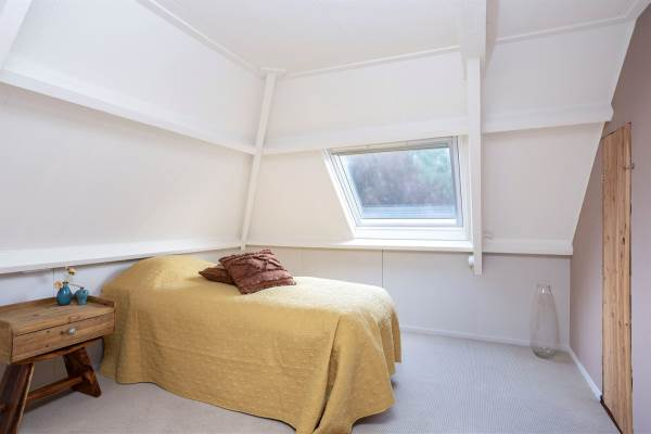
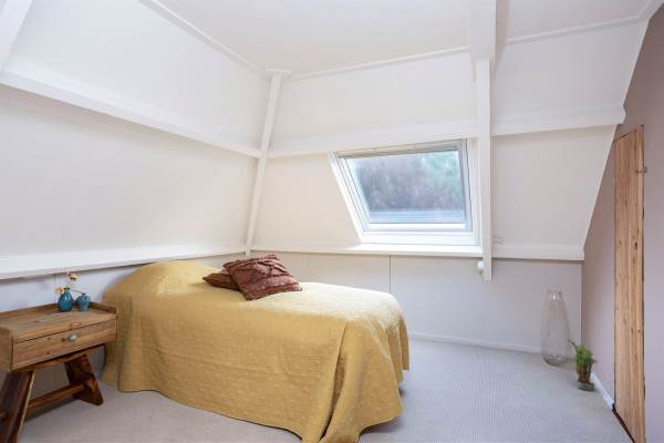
+ potted plant (581, 363)
